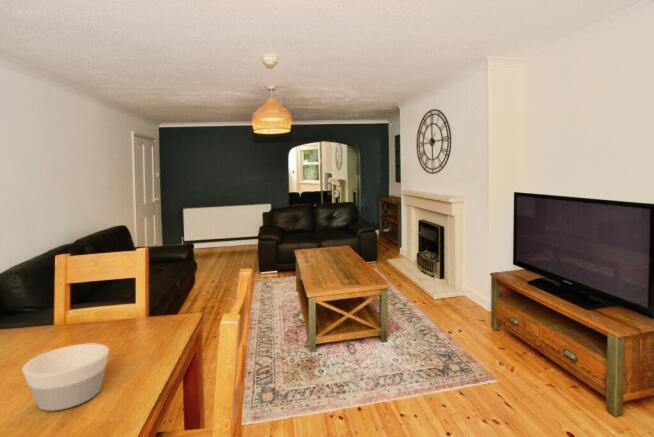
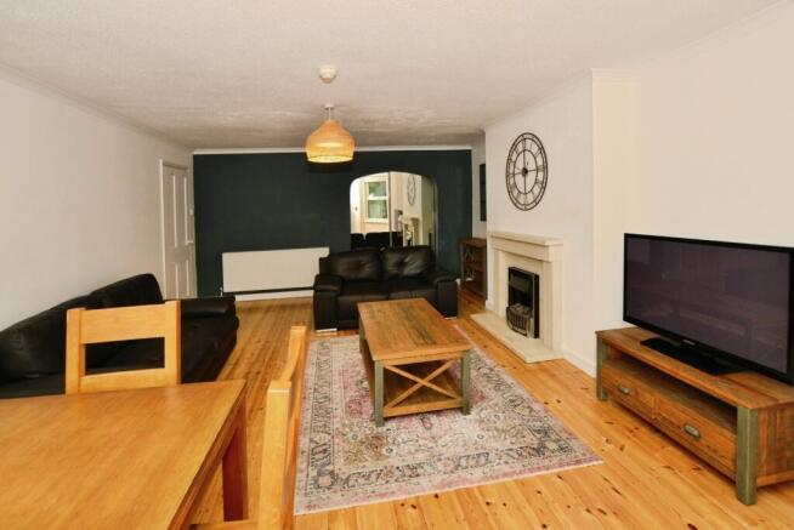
- bowl (69, 376)
